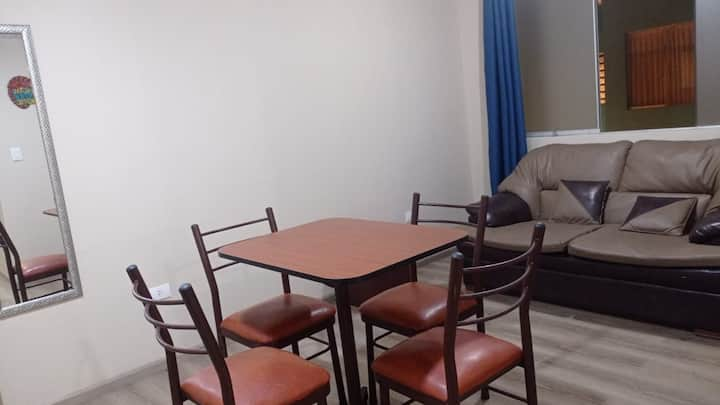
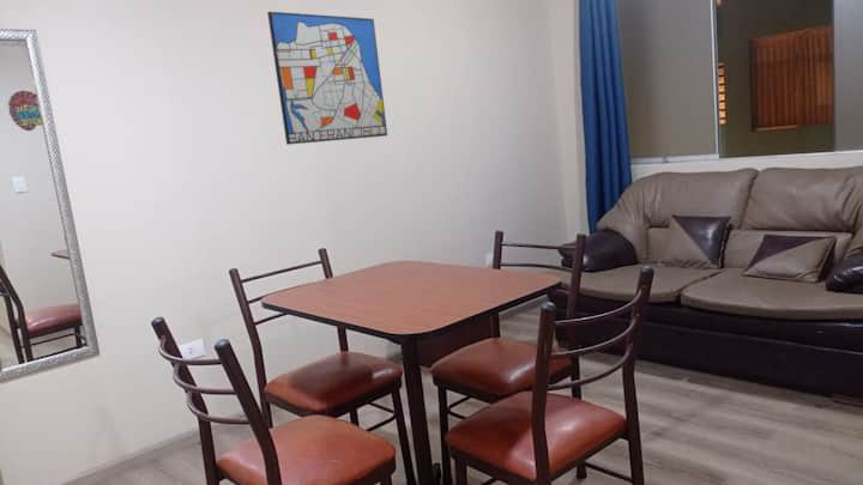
+ wall art (332, 78)
